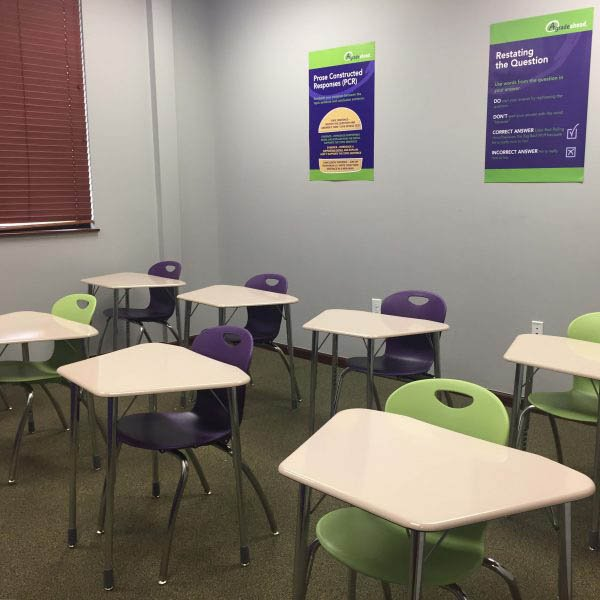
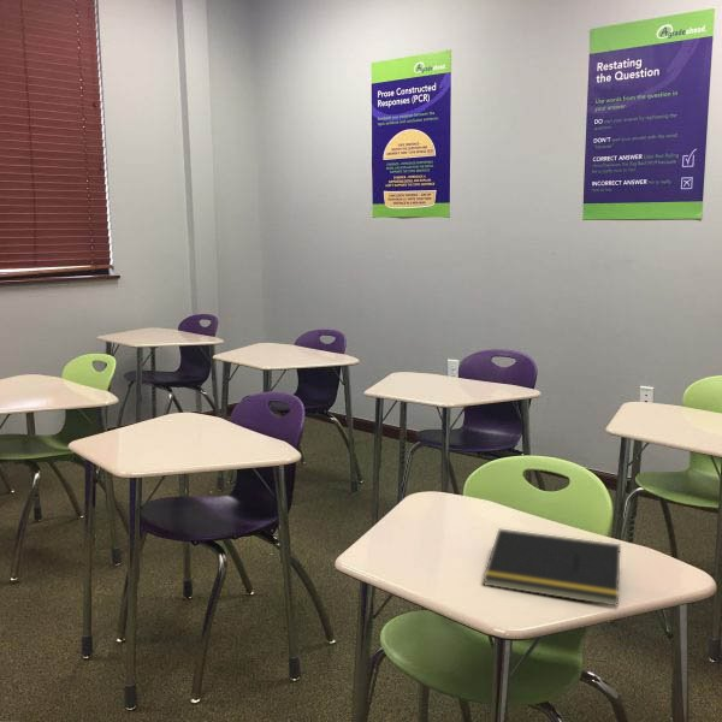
+ notepad (554, 564)
